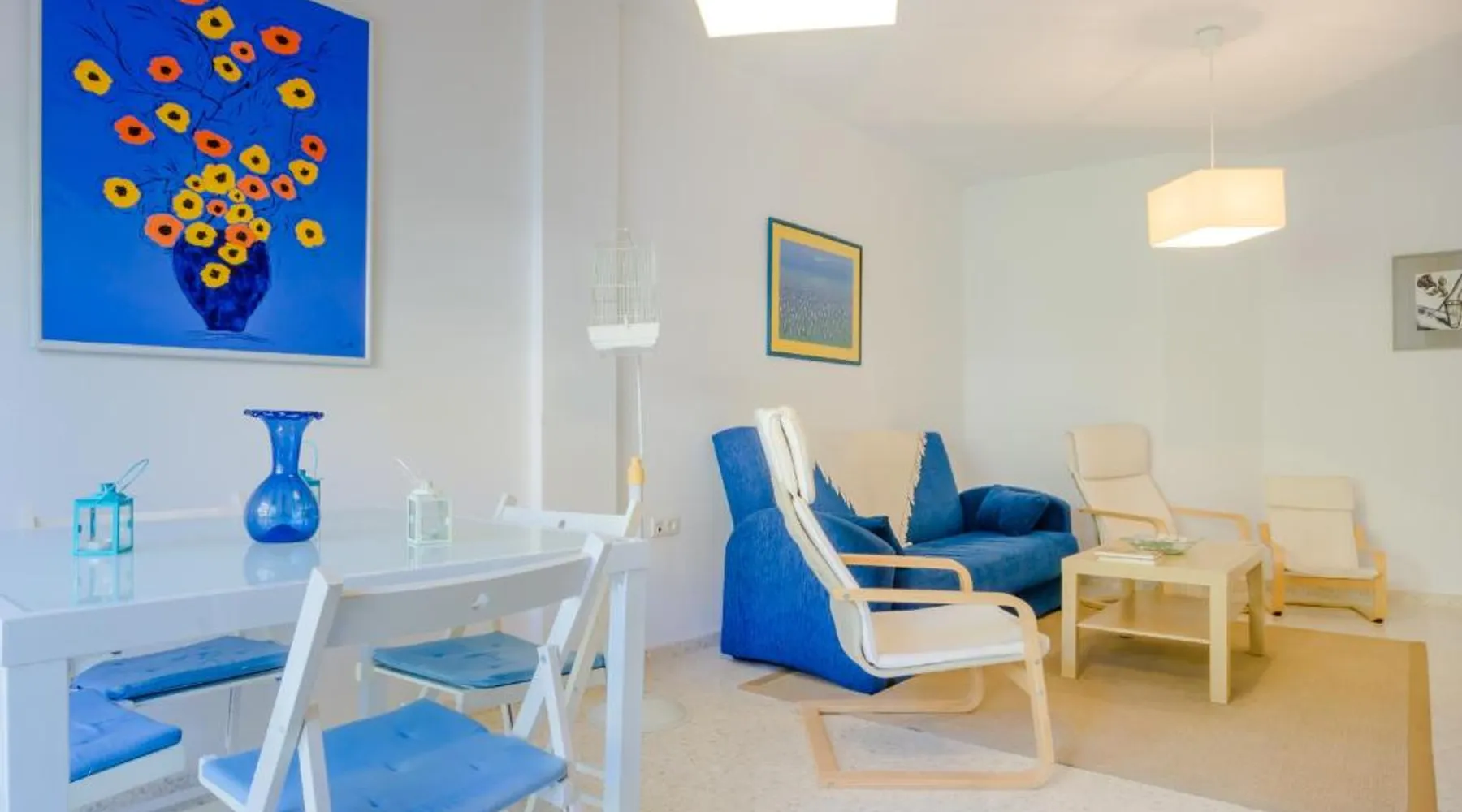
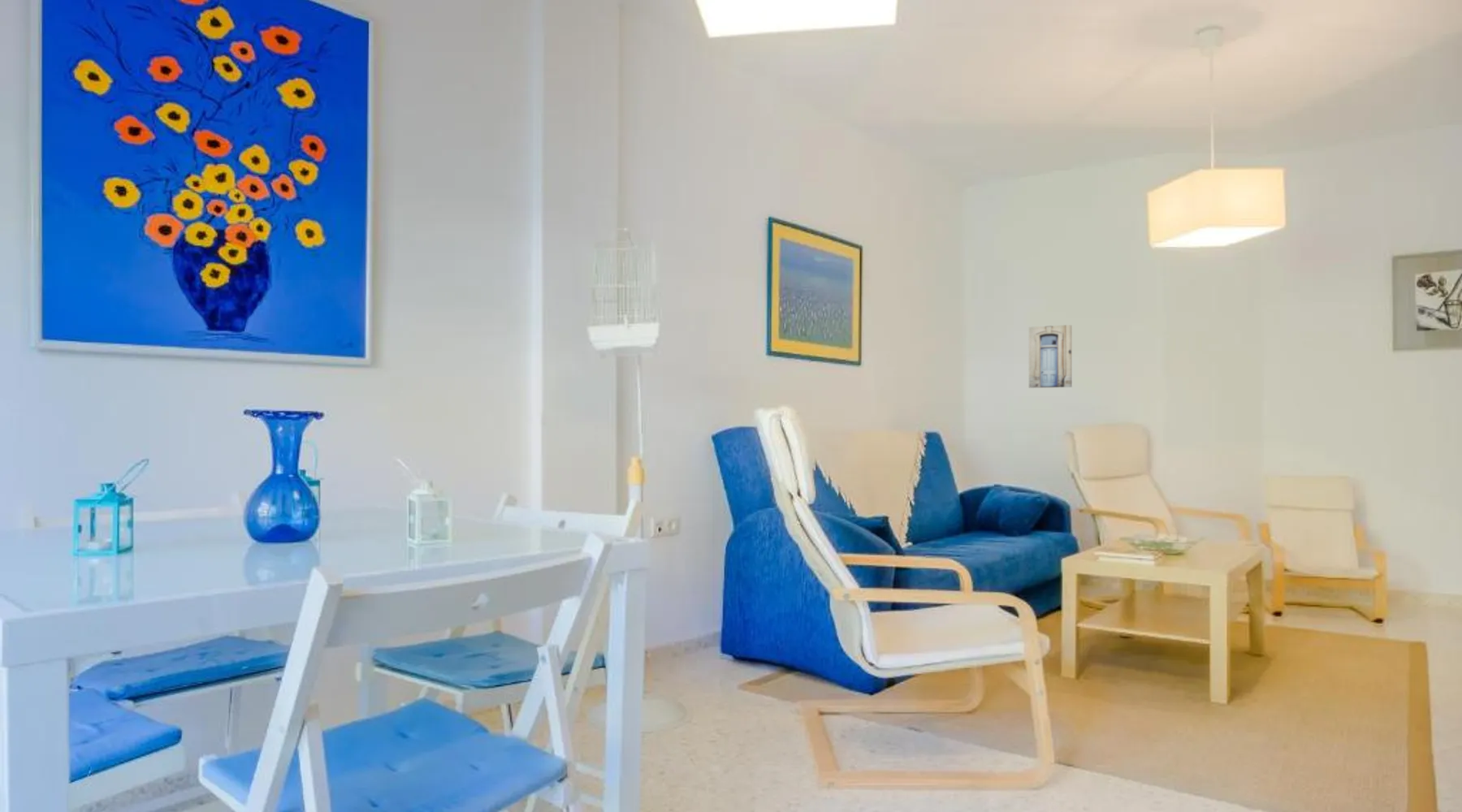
+ wall art (1049, 356)
